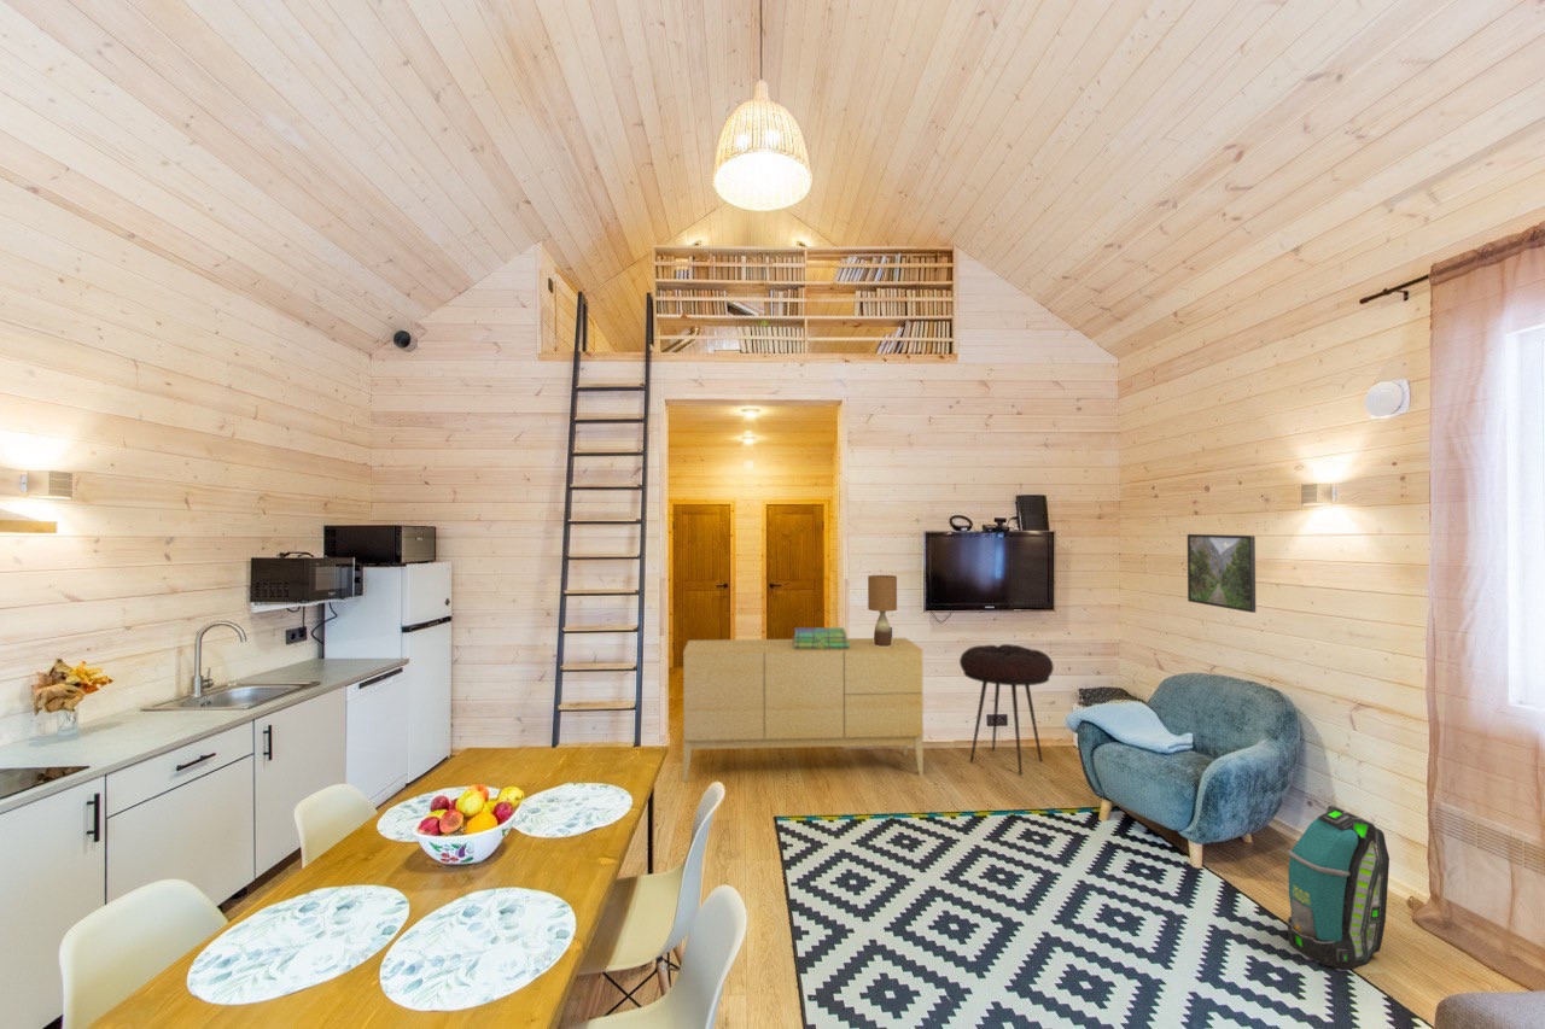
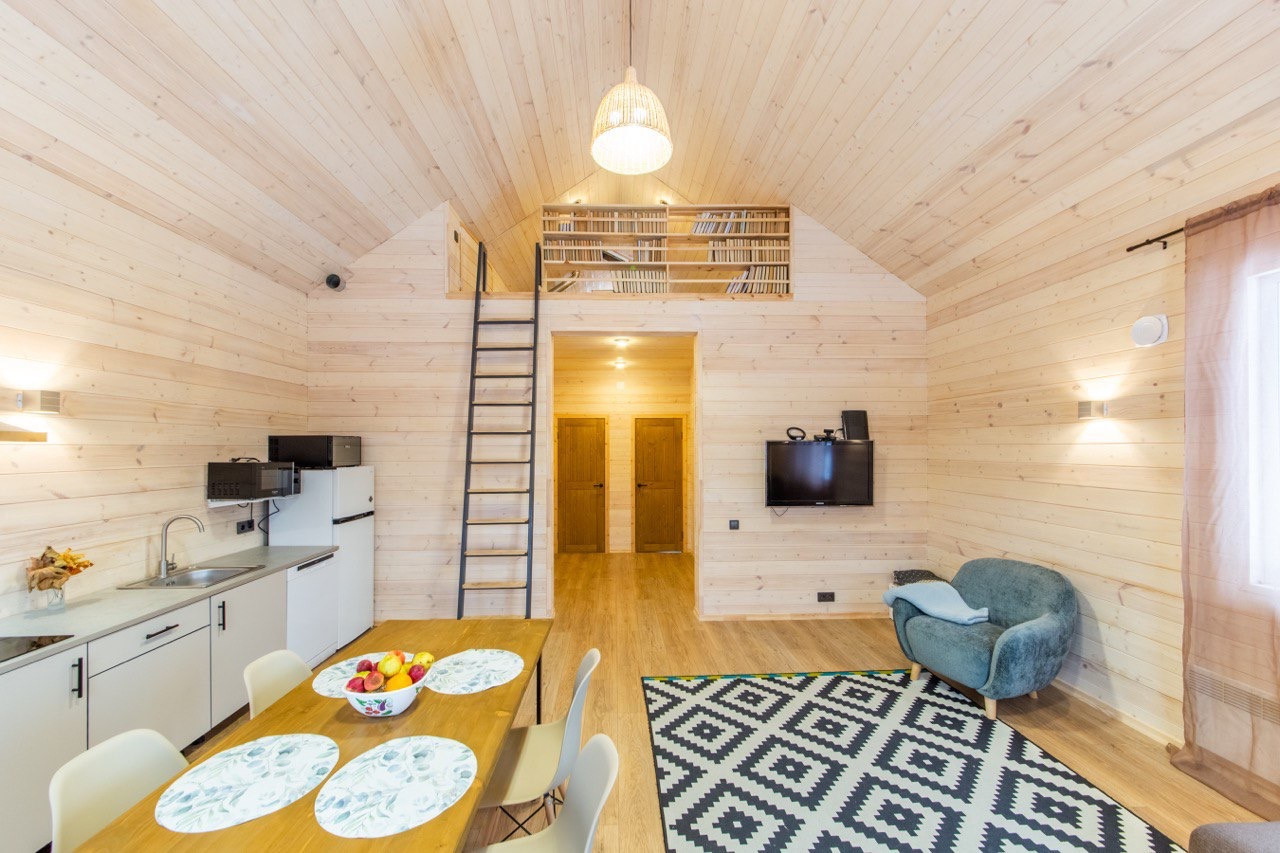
- sideboard (800, 706)
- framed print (1219, 571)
- table lamp (882, 609)
- stack of books (820, 637)
- backpack (1336, 879)
- stool (1013, 704)
